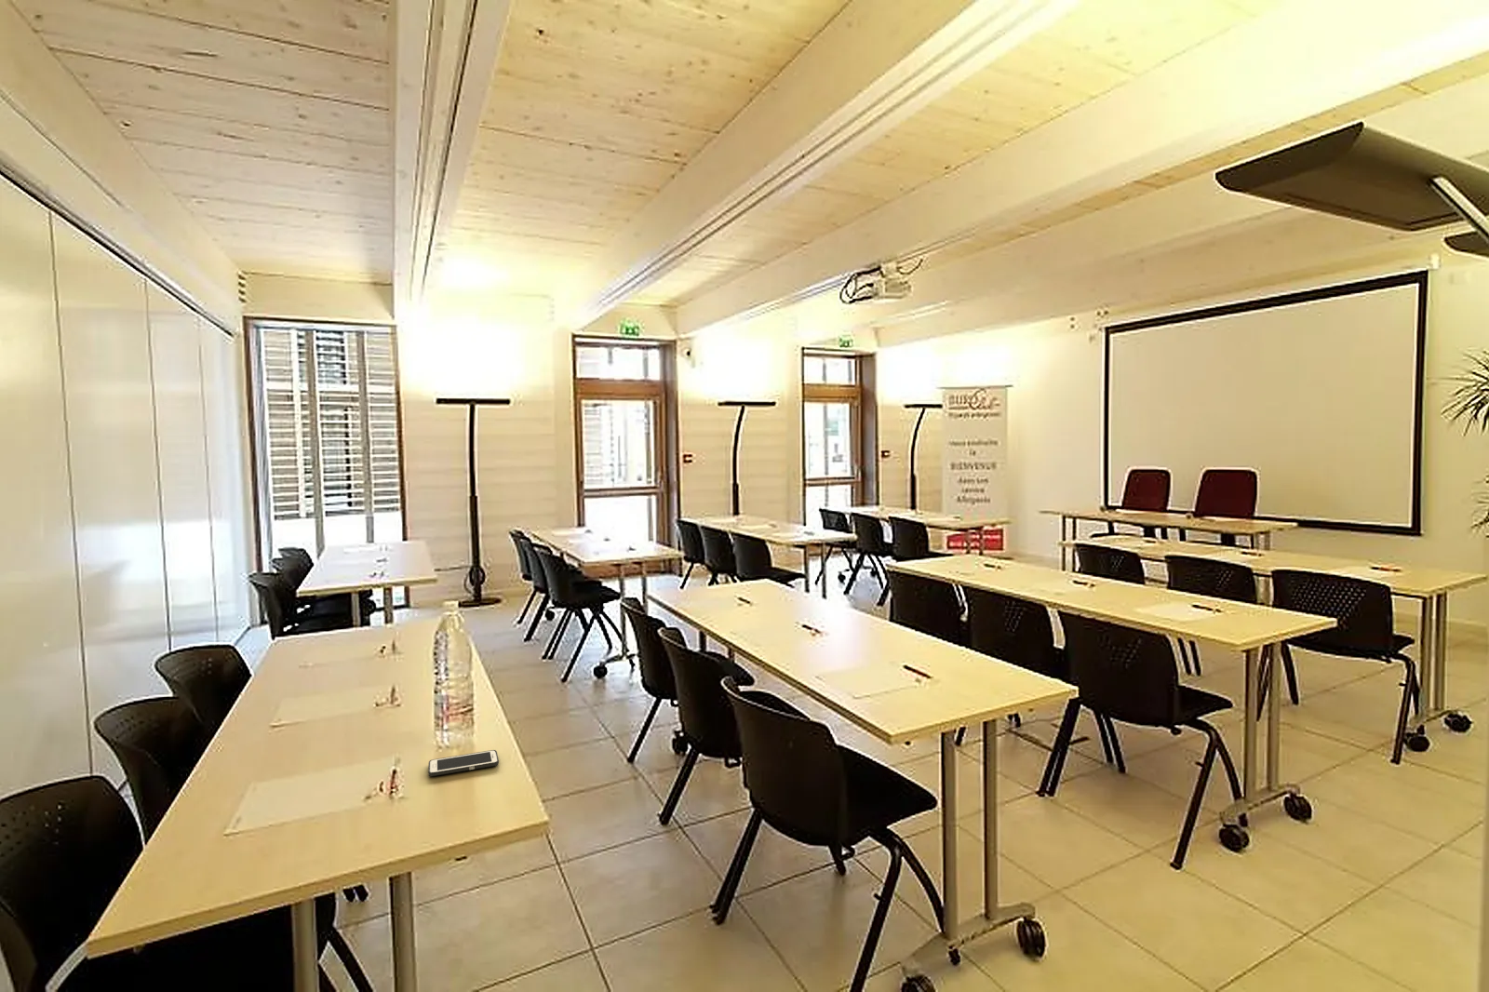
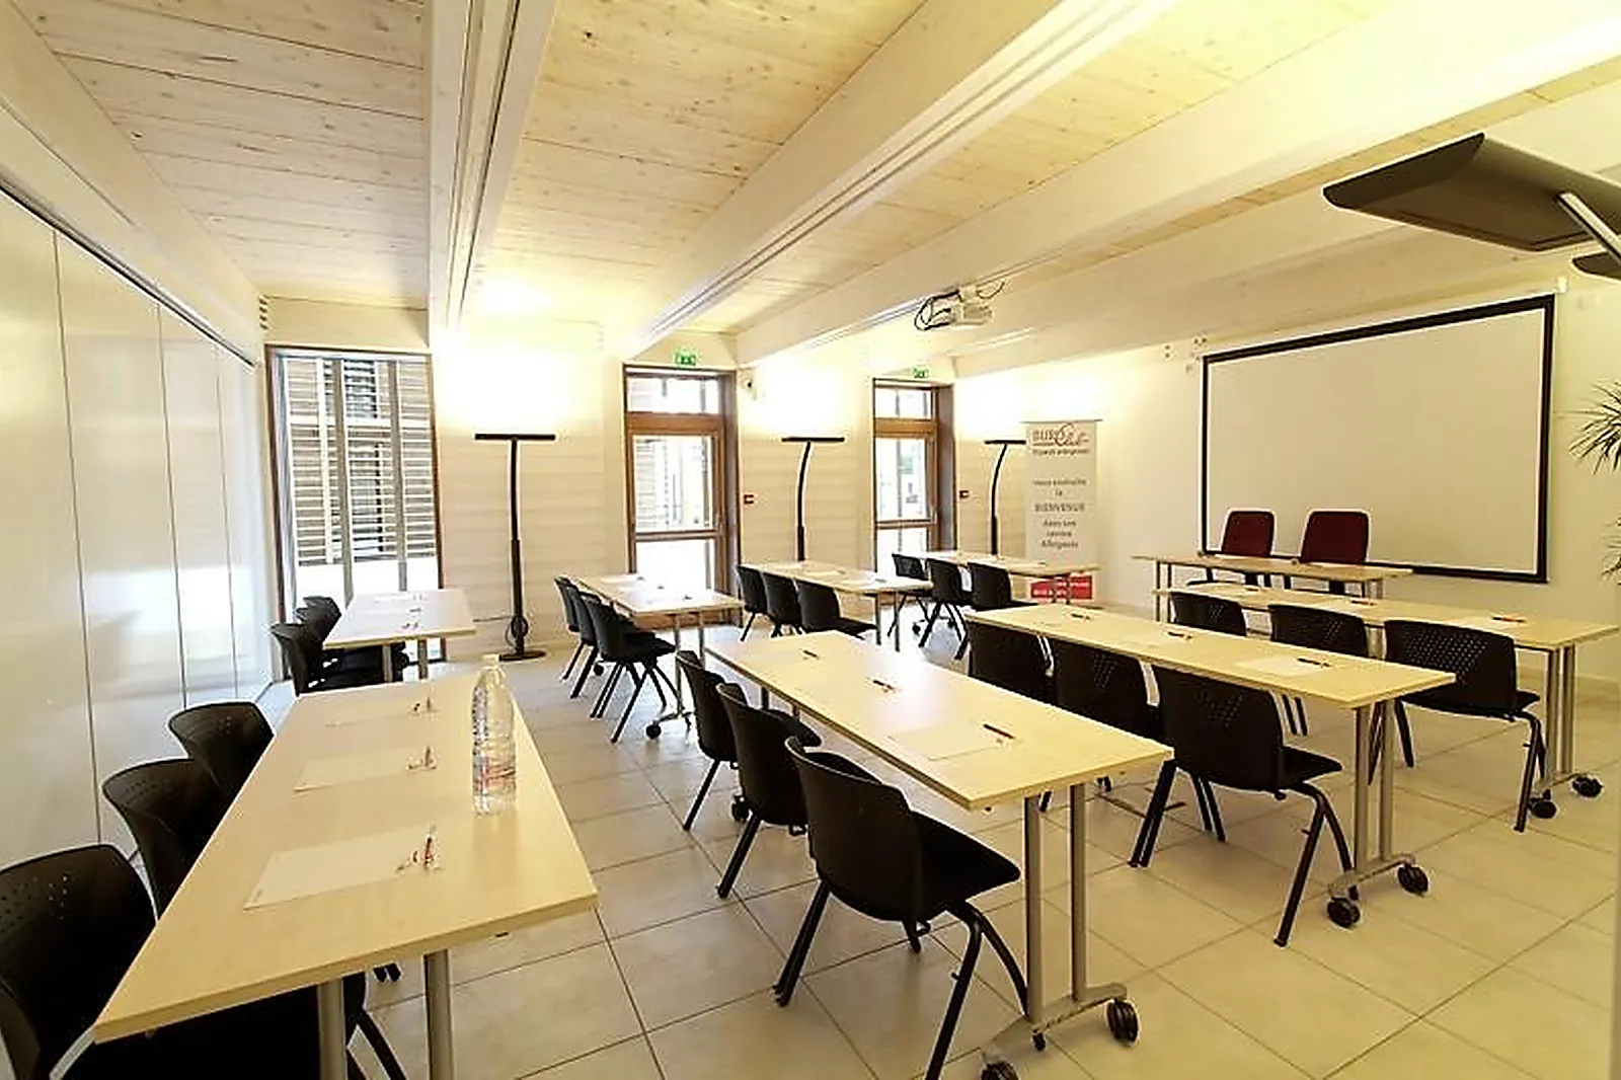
- cell phone (464, 762)
